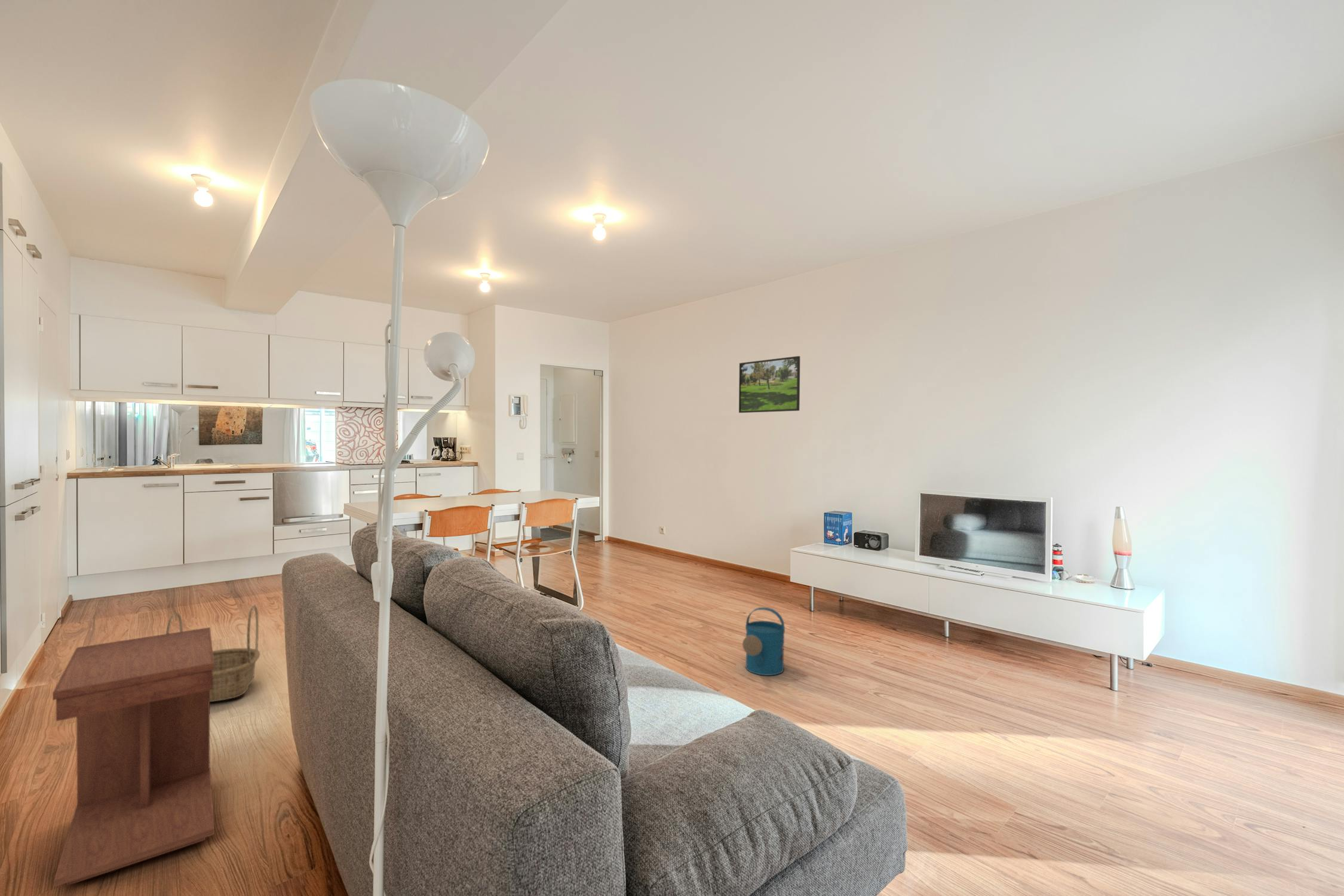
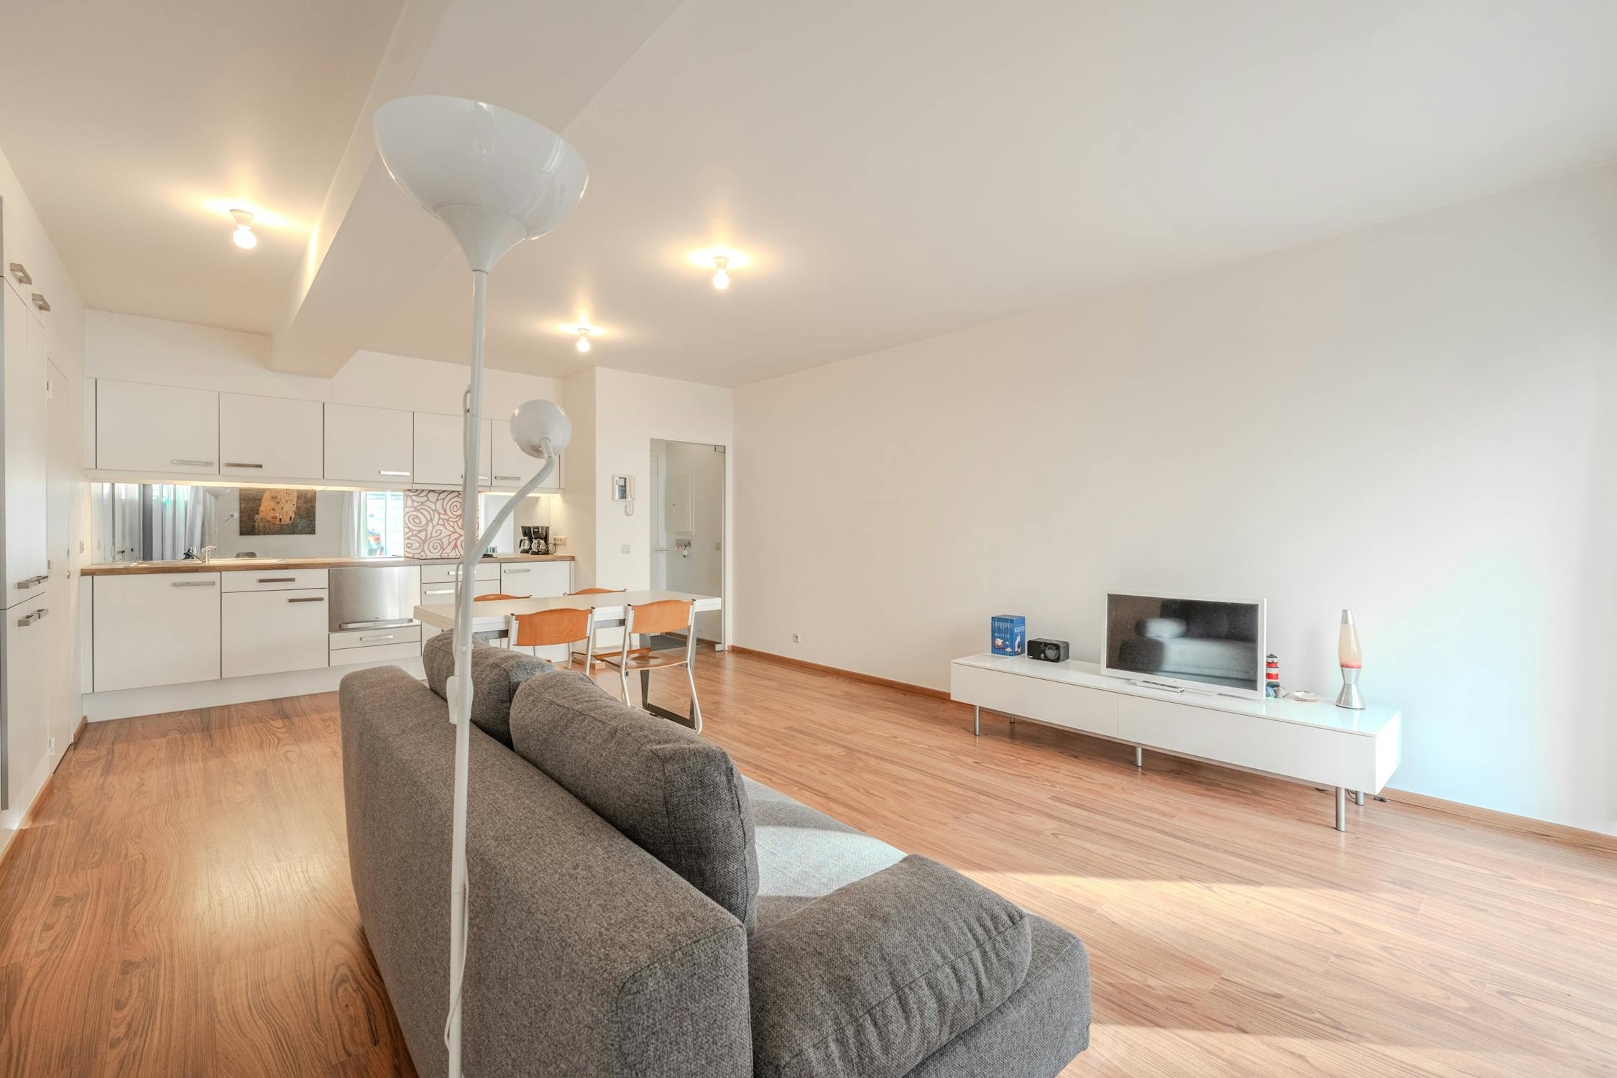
- watering can (761, 642)
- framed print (768, 385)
- basket (214, 652)
- side table (143, 743)
